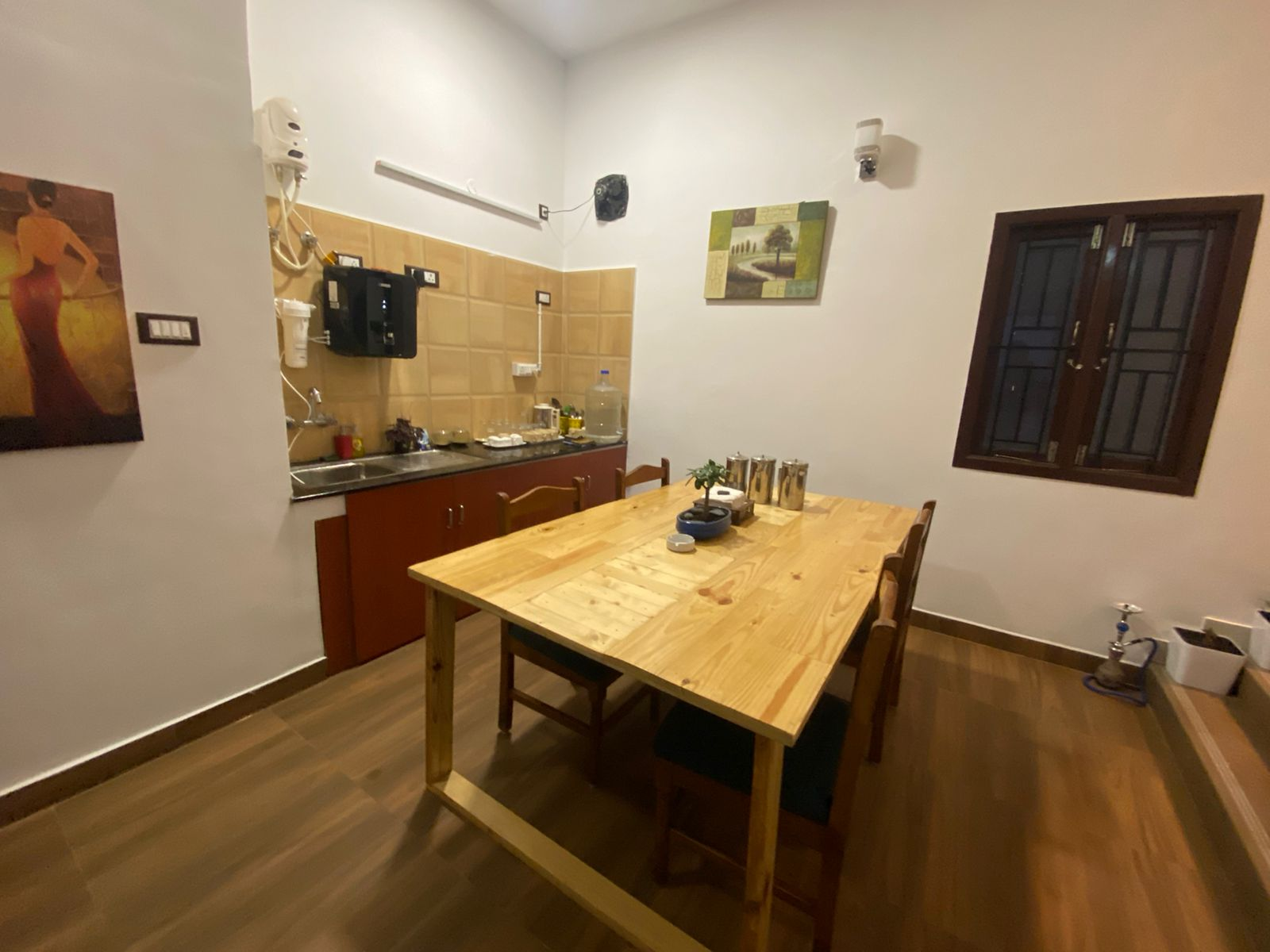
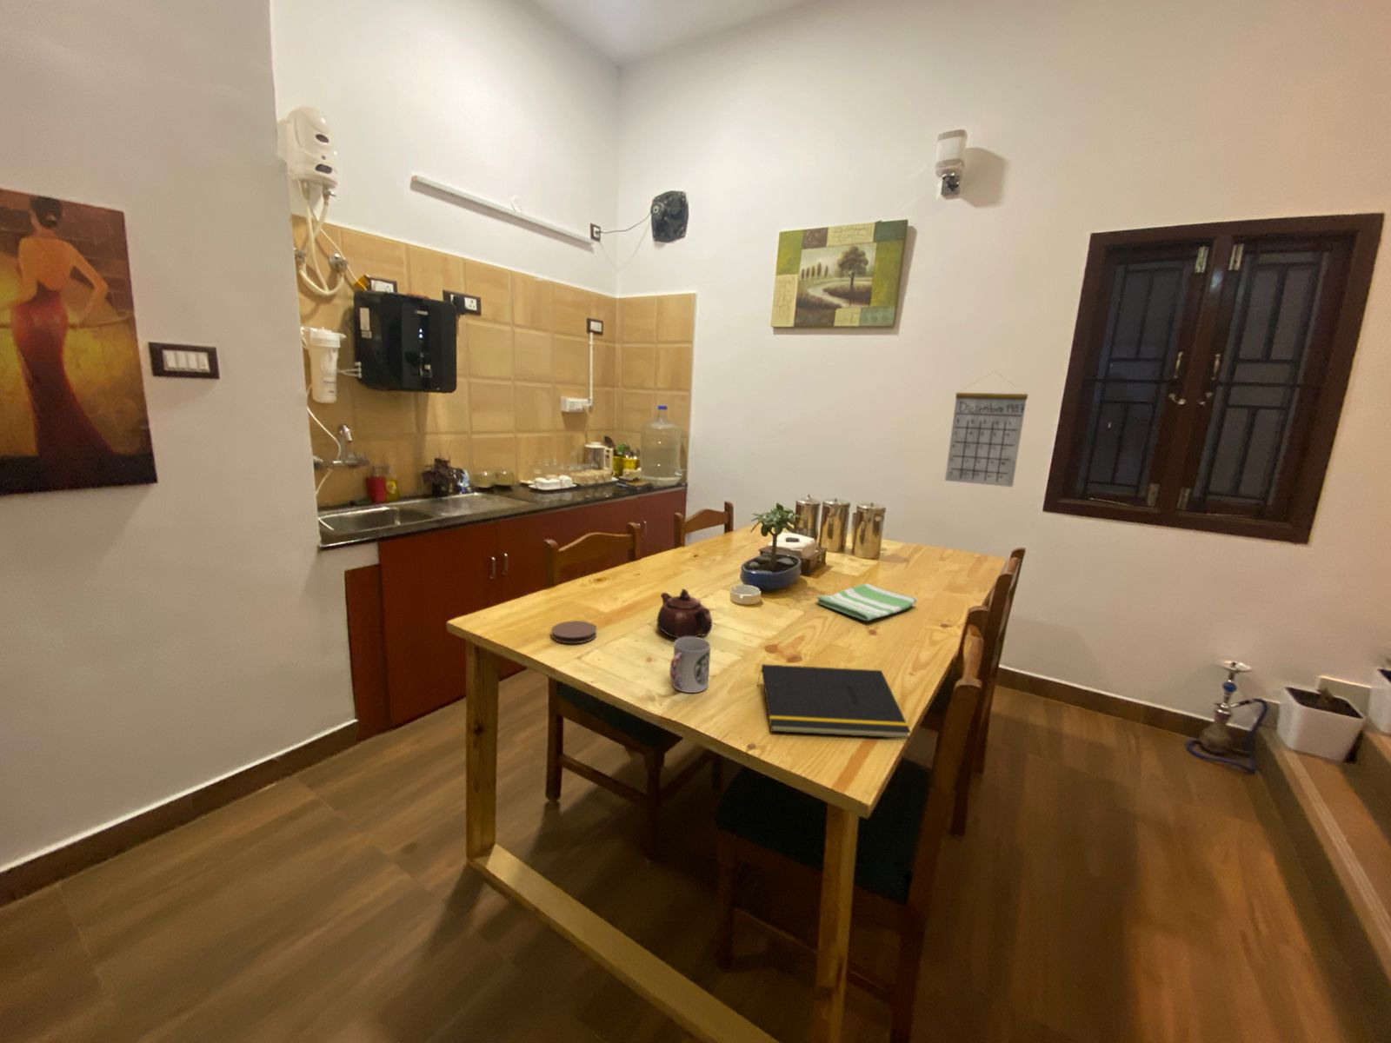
+ teapot (685, 611)
+ coaster (574, 631)
+ calendar (986, 427)
+ cup (686, 666)
+ notepad (830, 698)
+ dish towel (866, 599)
